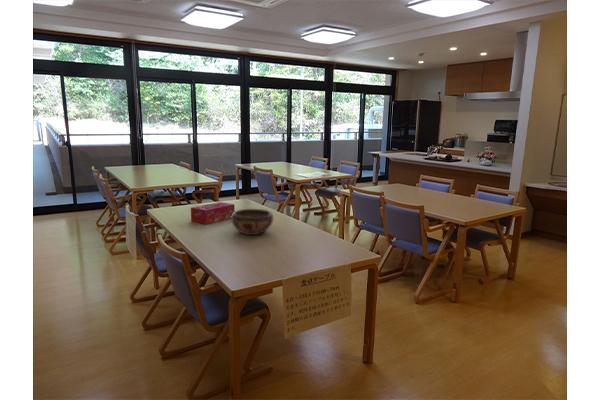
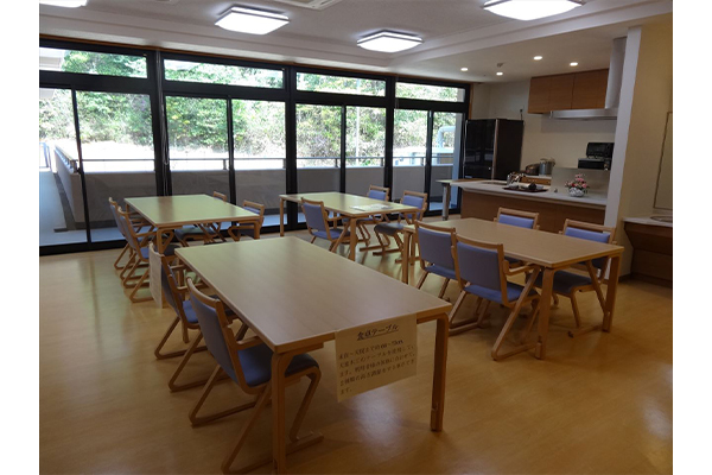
- tissue box (213, 212)
- decorative bowl (252, 222)
